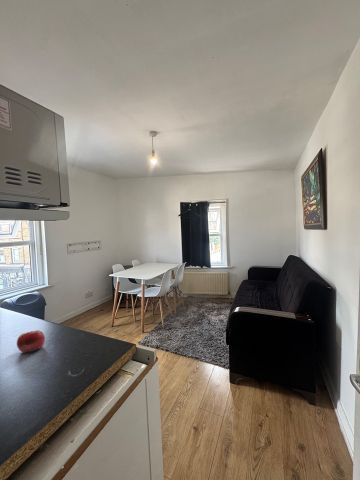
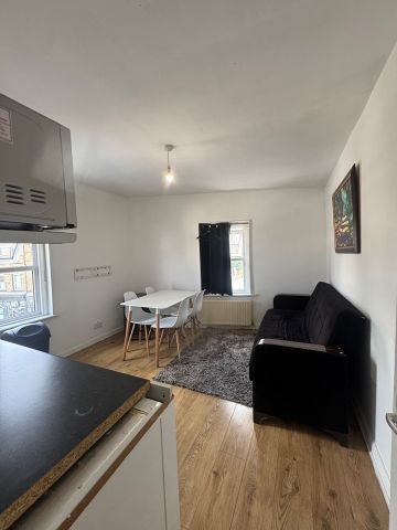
- fruit (30, 340)
